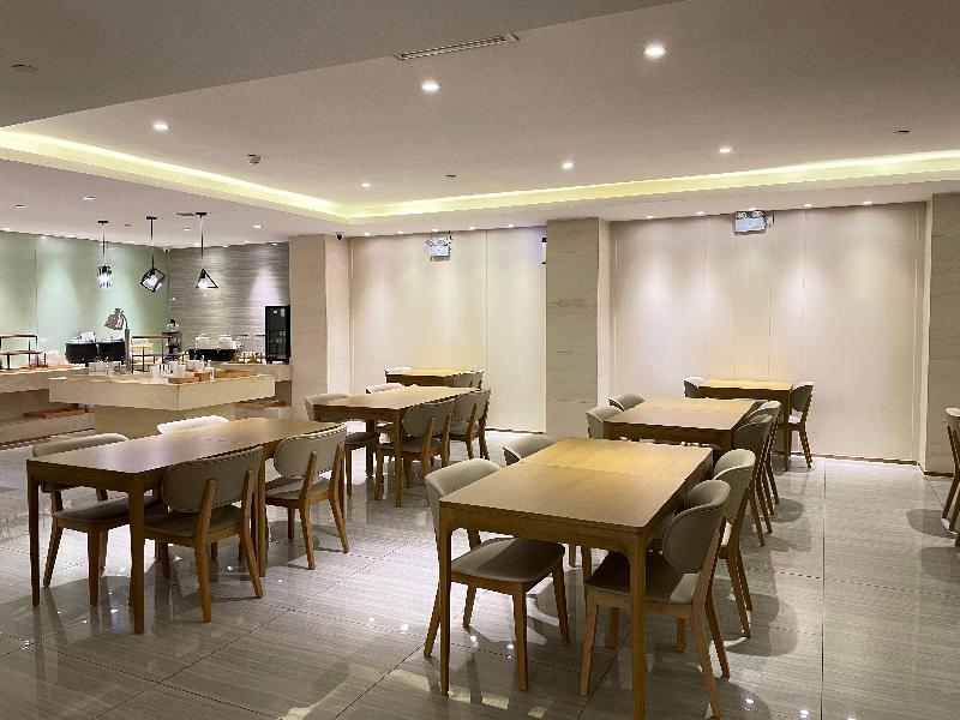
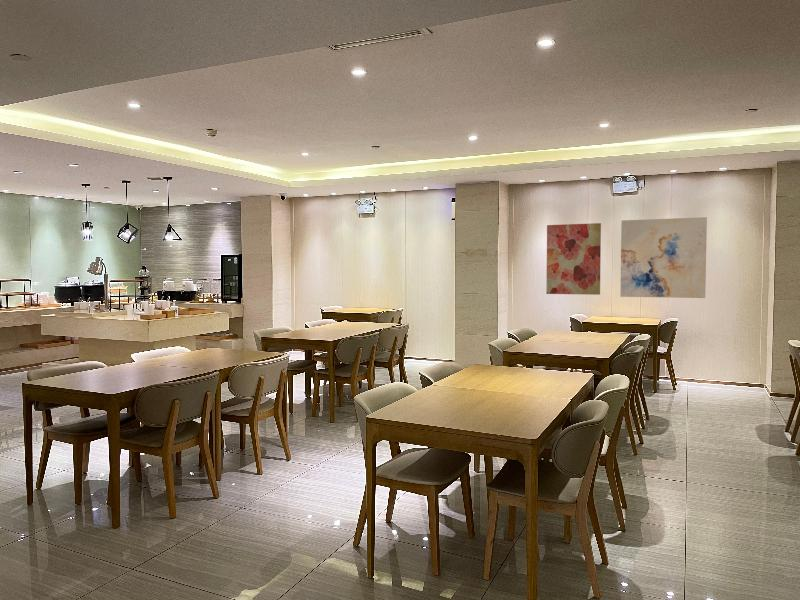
+ wall art (573, 259)
+ wall art (662, 258)
